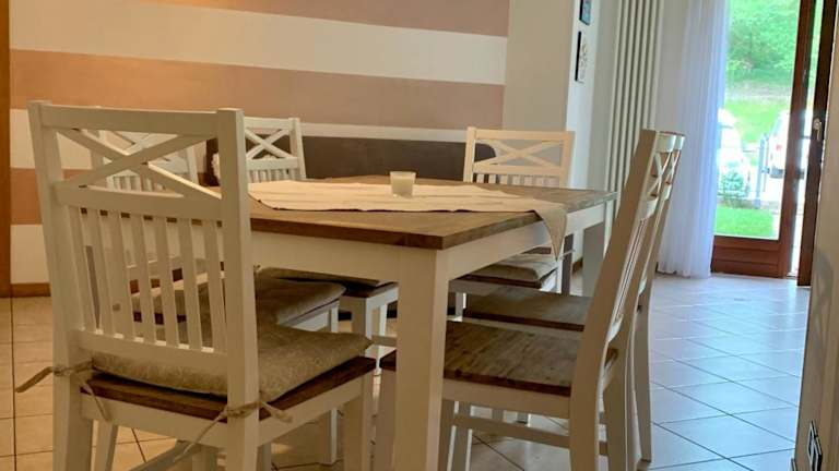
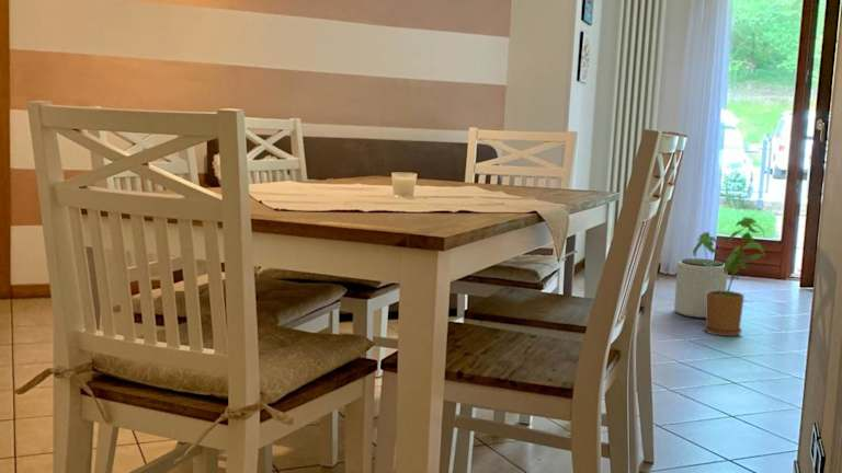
+ plant pot (701, 288)
+ house plant (731, 276)
